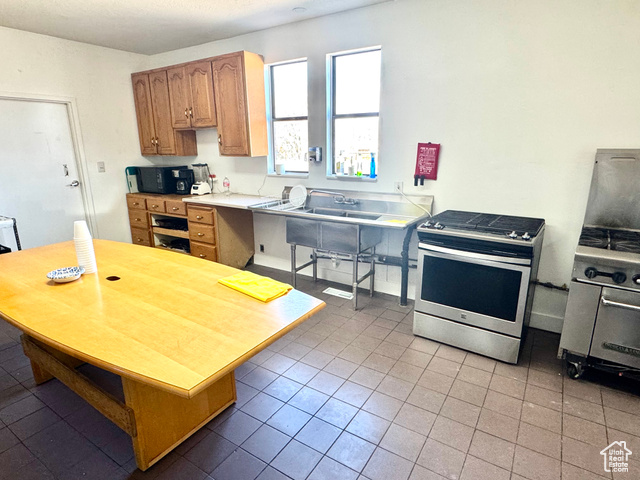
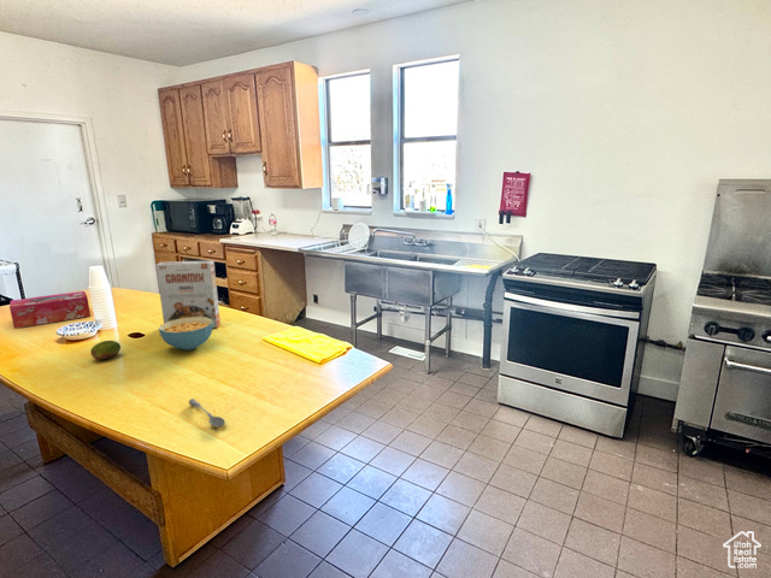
+ cereal bowl (188, 336)
+ cereal box (189, 295)
+ soupspoon (206, 412)
+ tissue box (51, 308)
+ fruit (106, 349)
